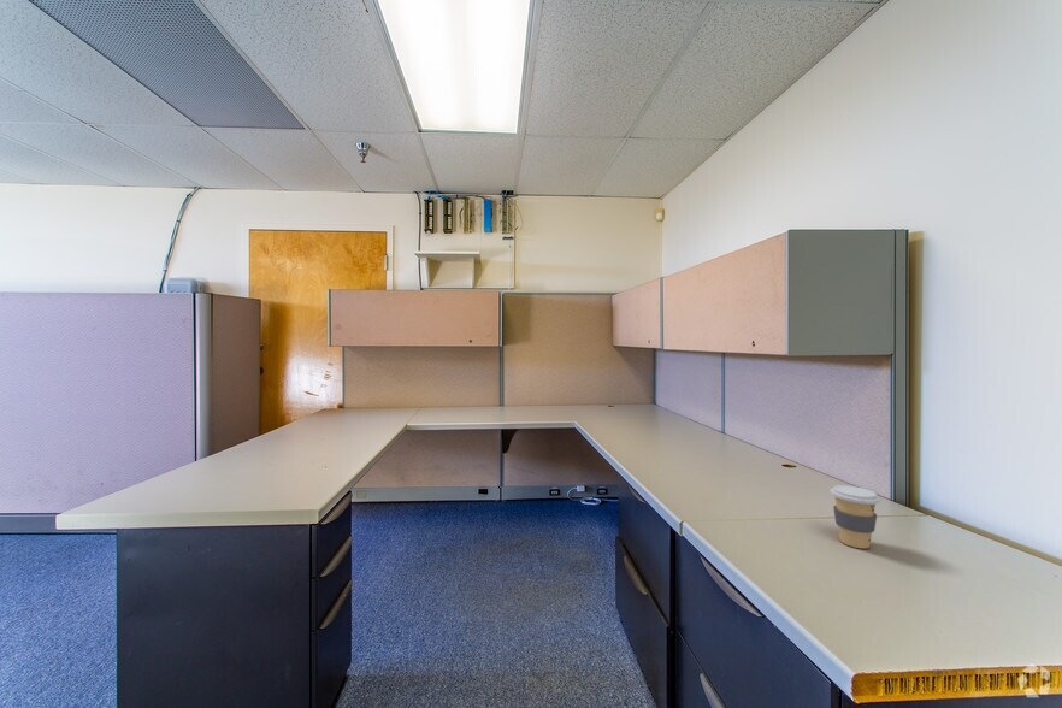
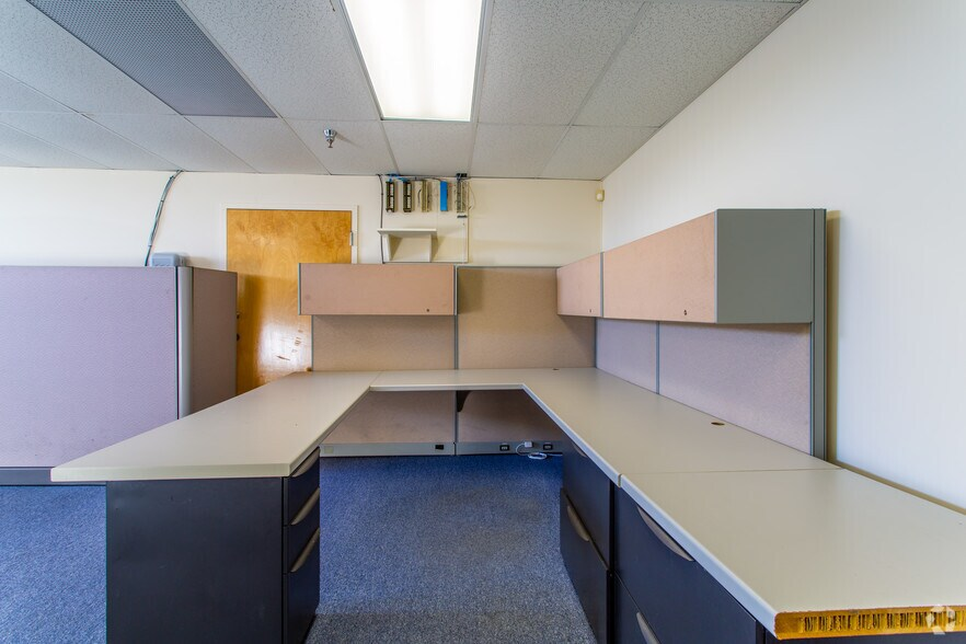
- coffee cup (854, 517)
